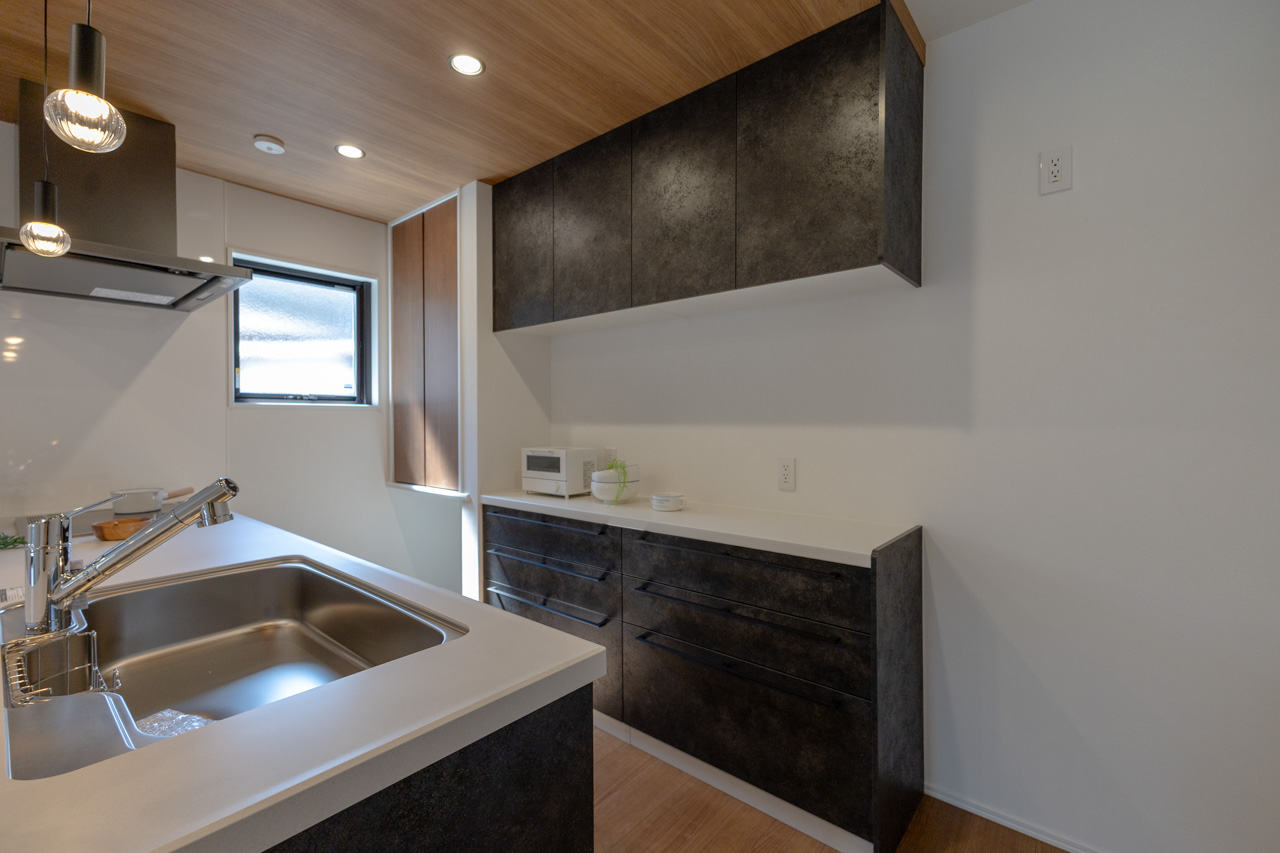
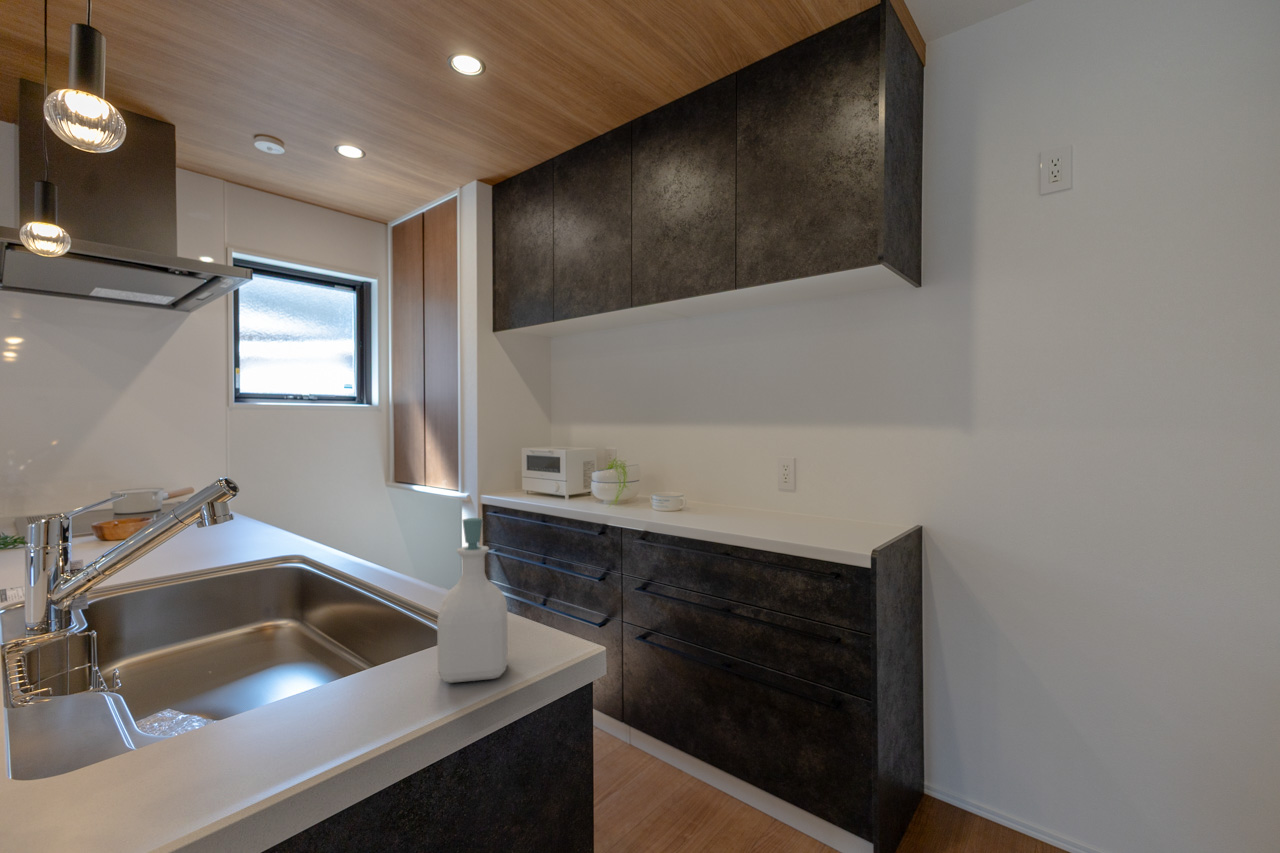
+ soap bottle (473, 595)
